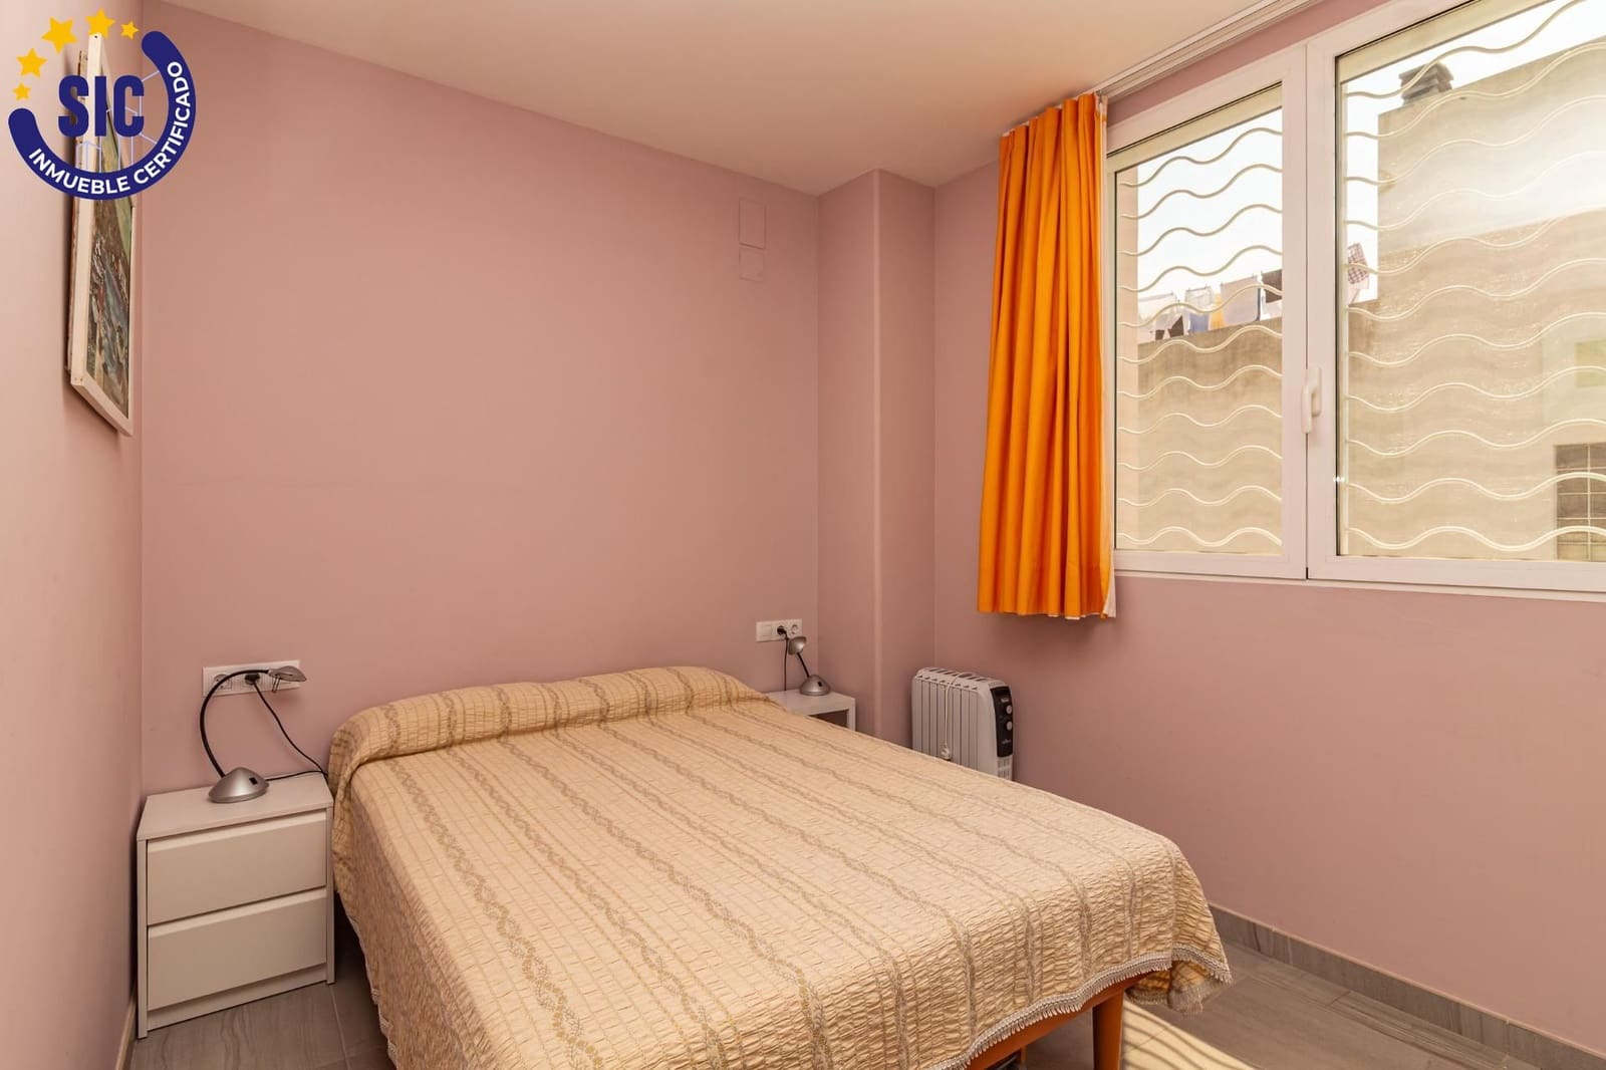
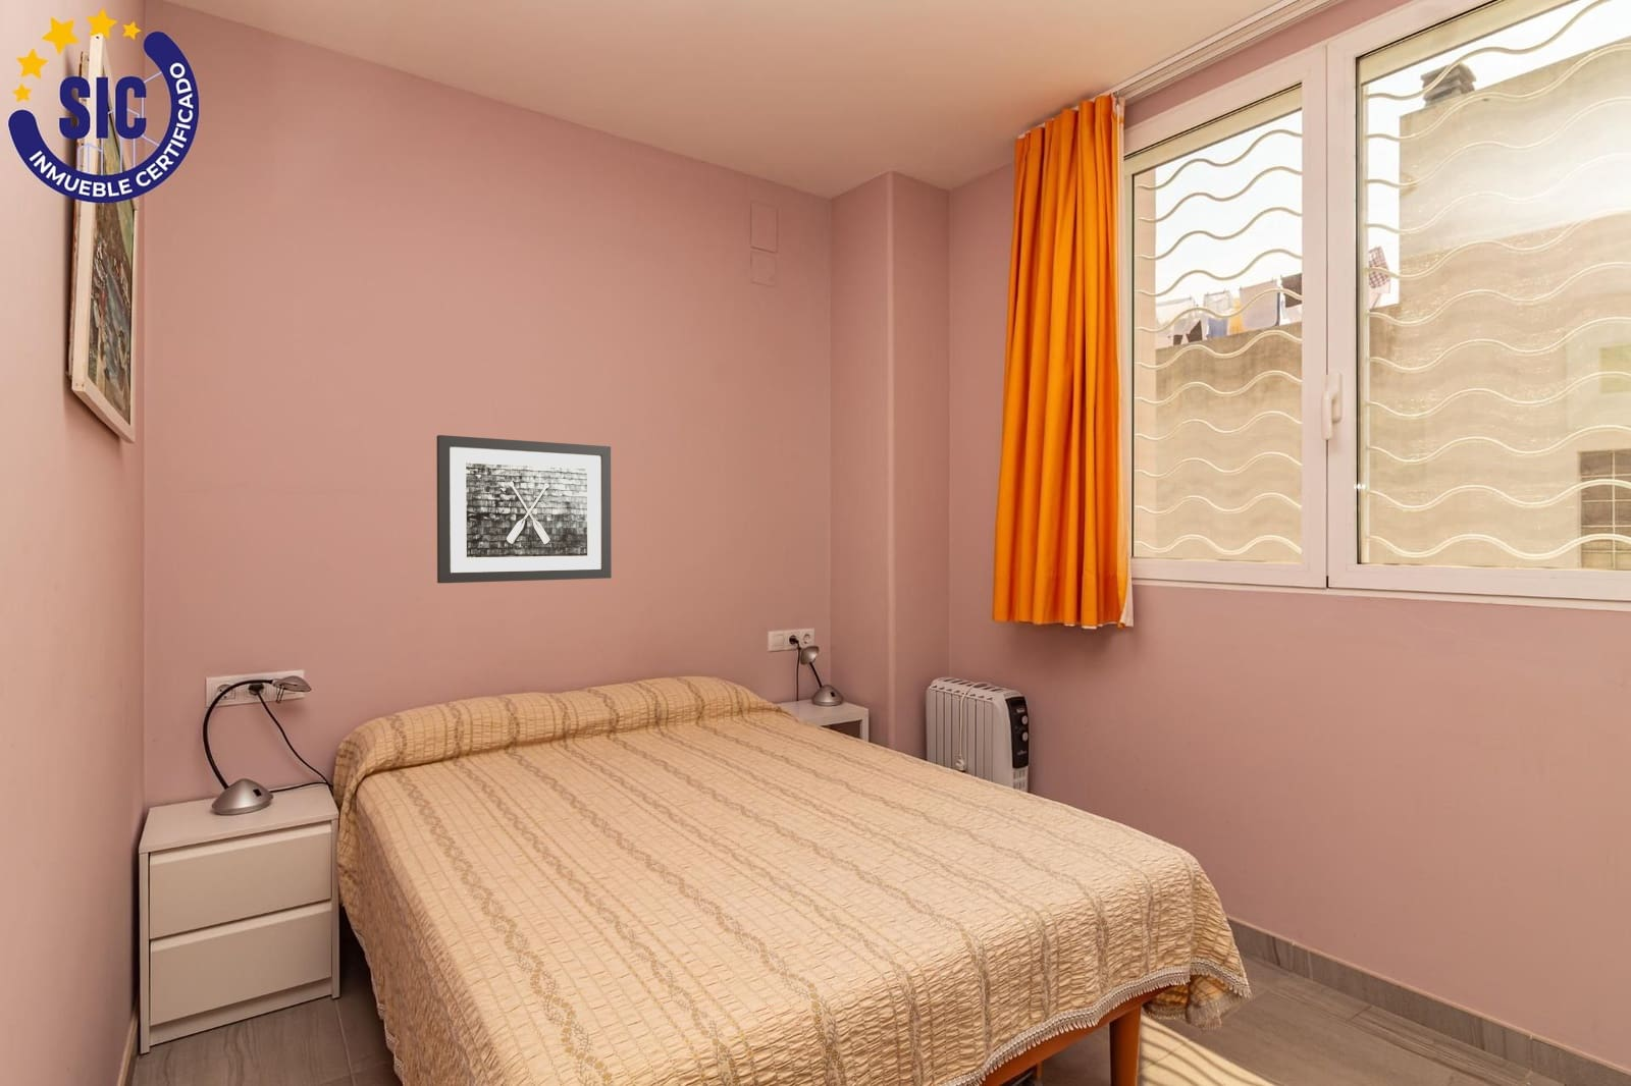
+ wall art (527, 510)
